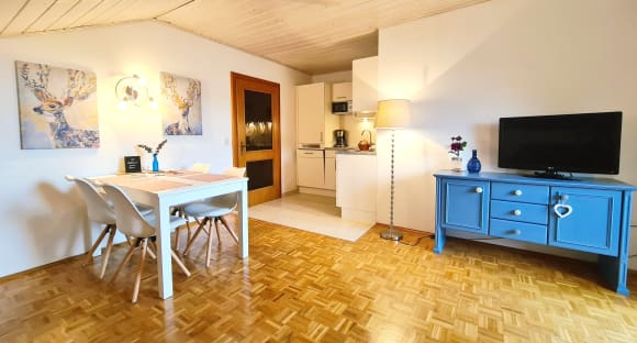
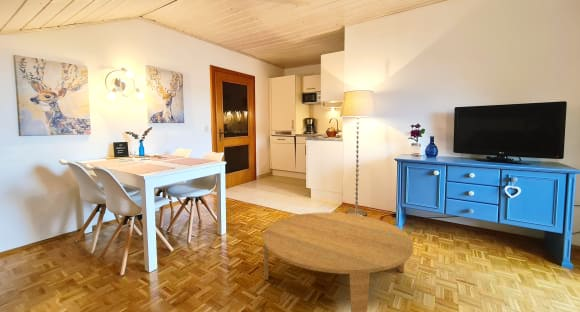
+ coffee table (334, 253)
